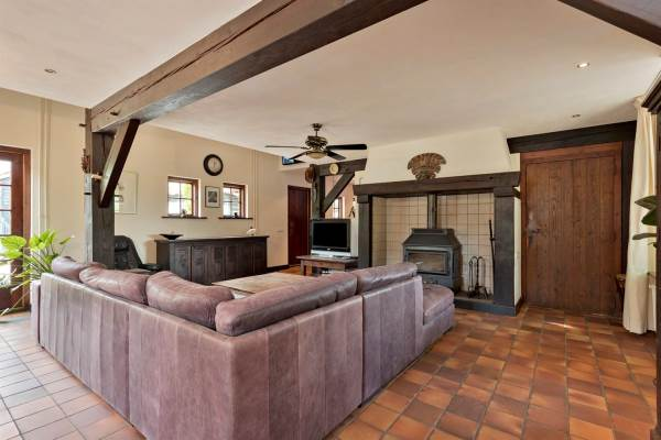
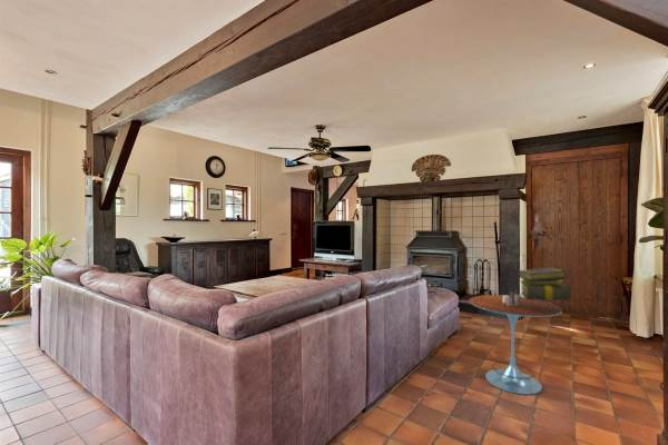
+ stack of books (542, 294)
+ side table (512, 335)
